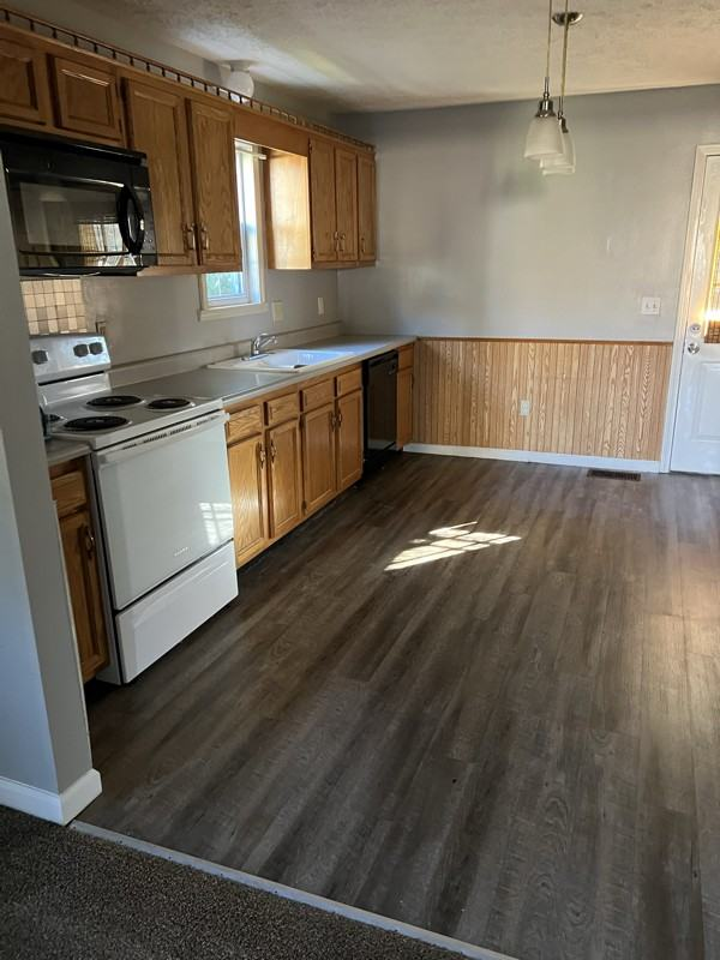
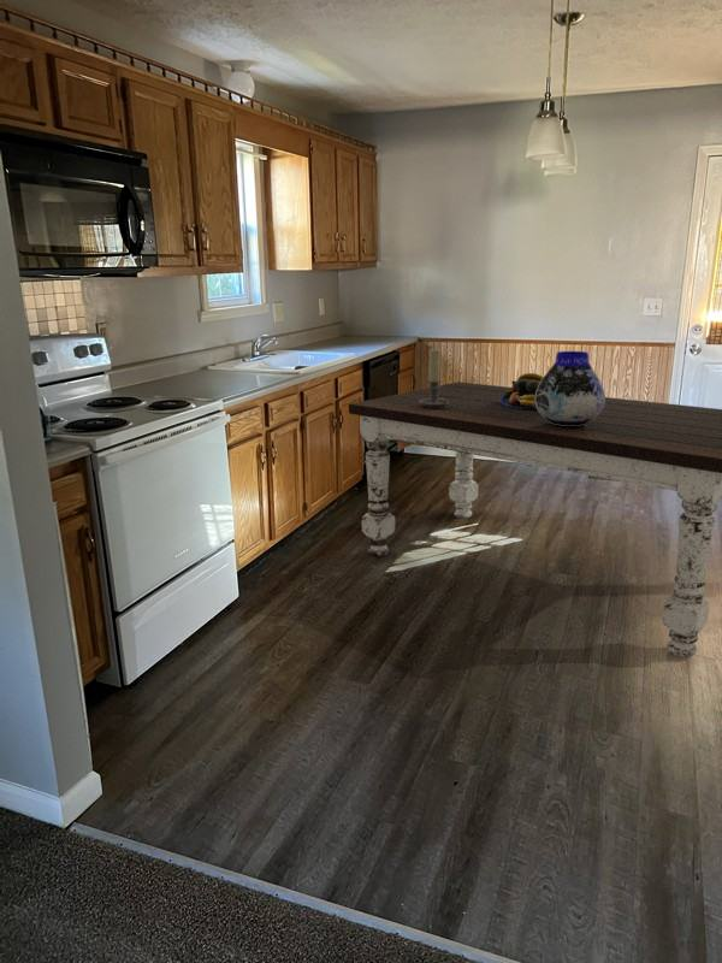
+ candle holder (436, 377)
+ dining table (560, 469)
+ fruit bowl (535, 390)
+ vase (569, 388)
